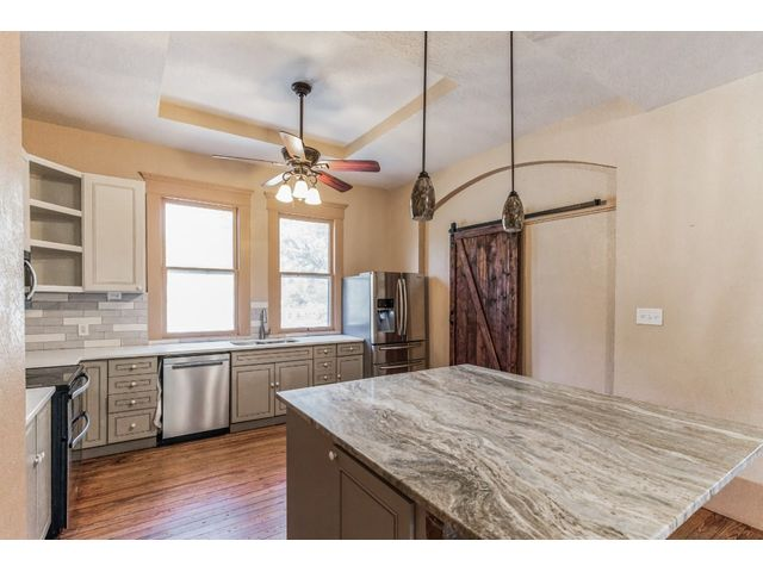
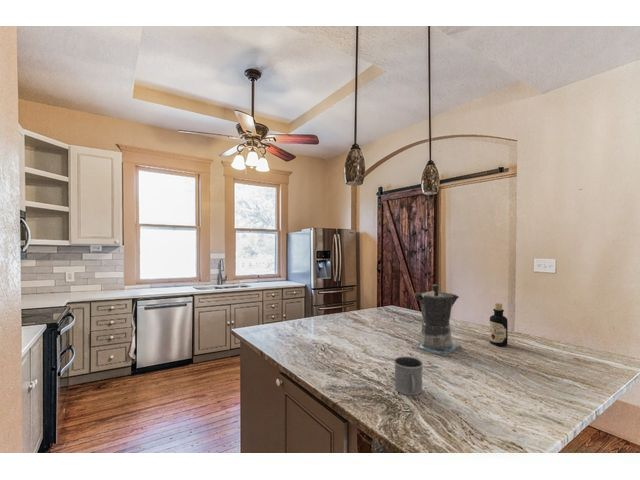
+ bottle (498, 323)
+ mug (409, 377)
+ coffee maker (435, 315)
